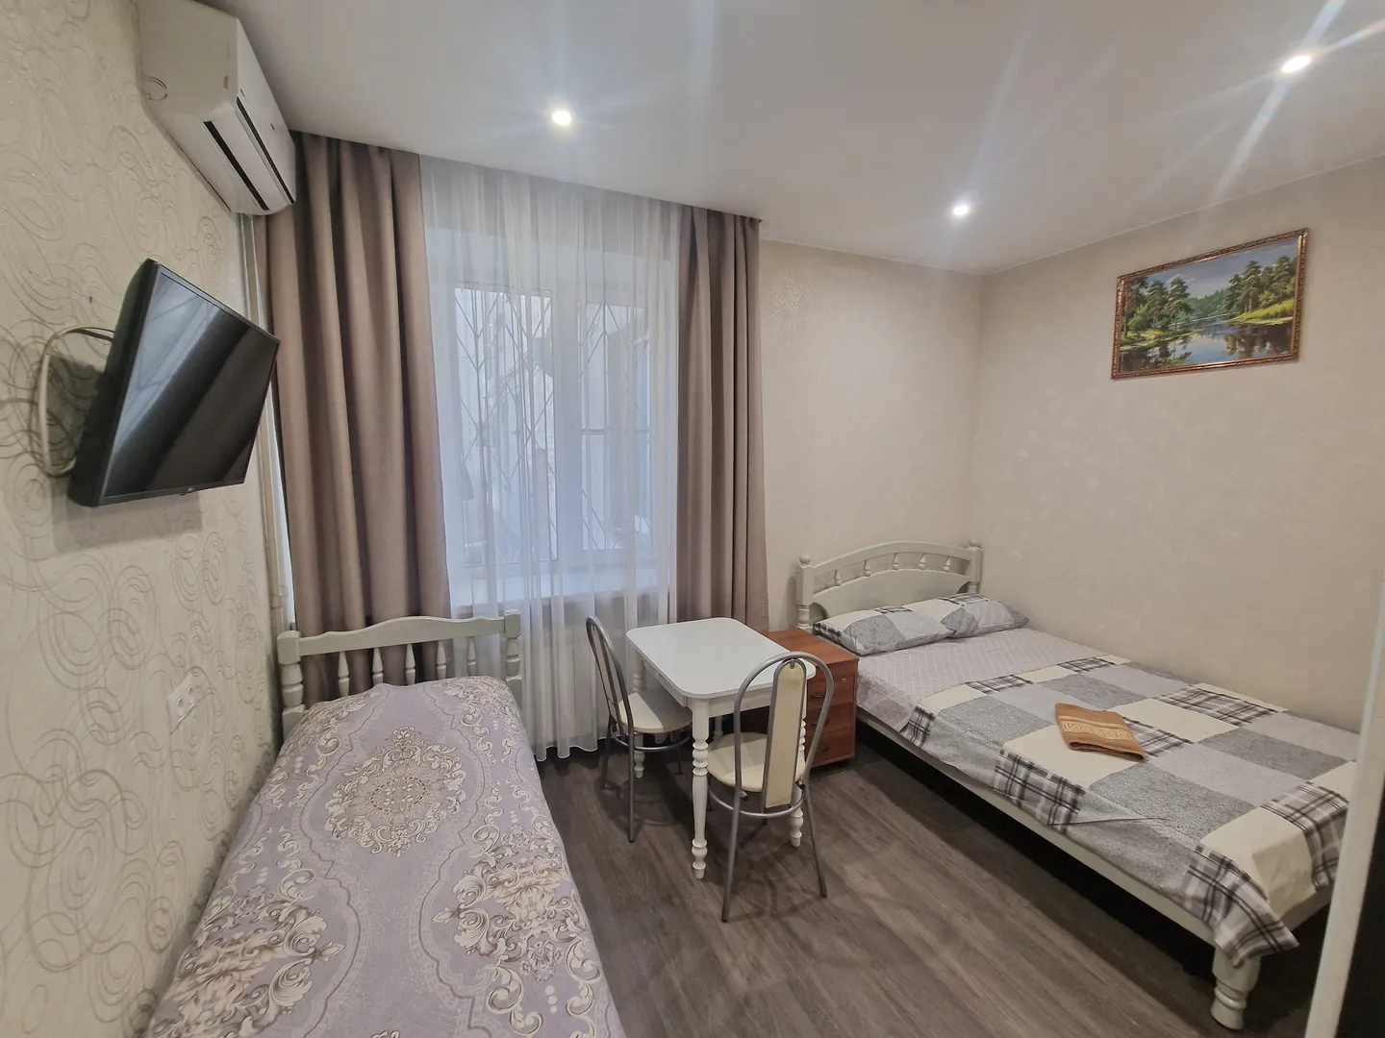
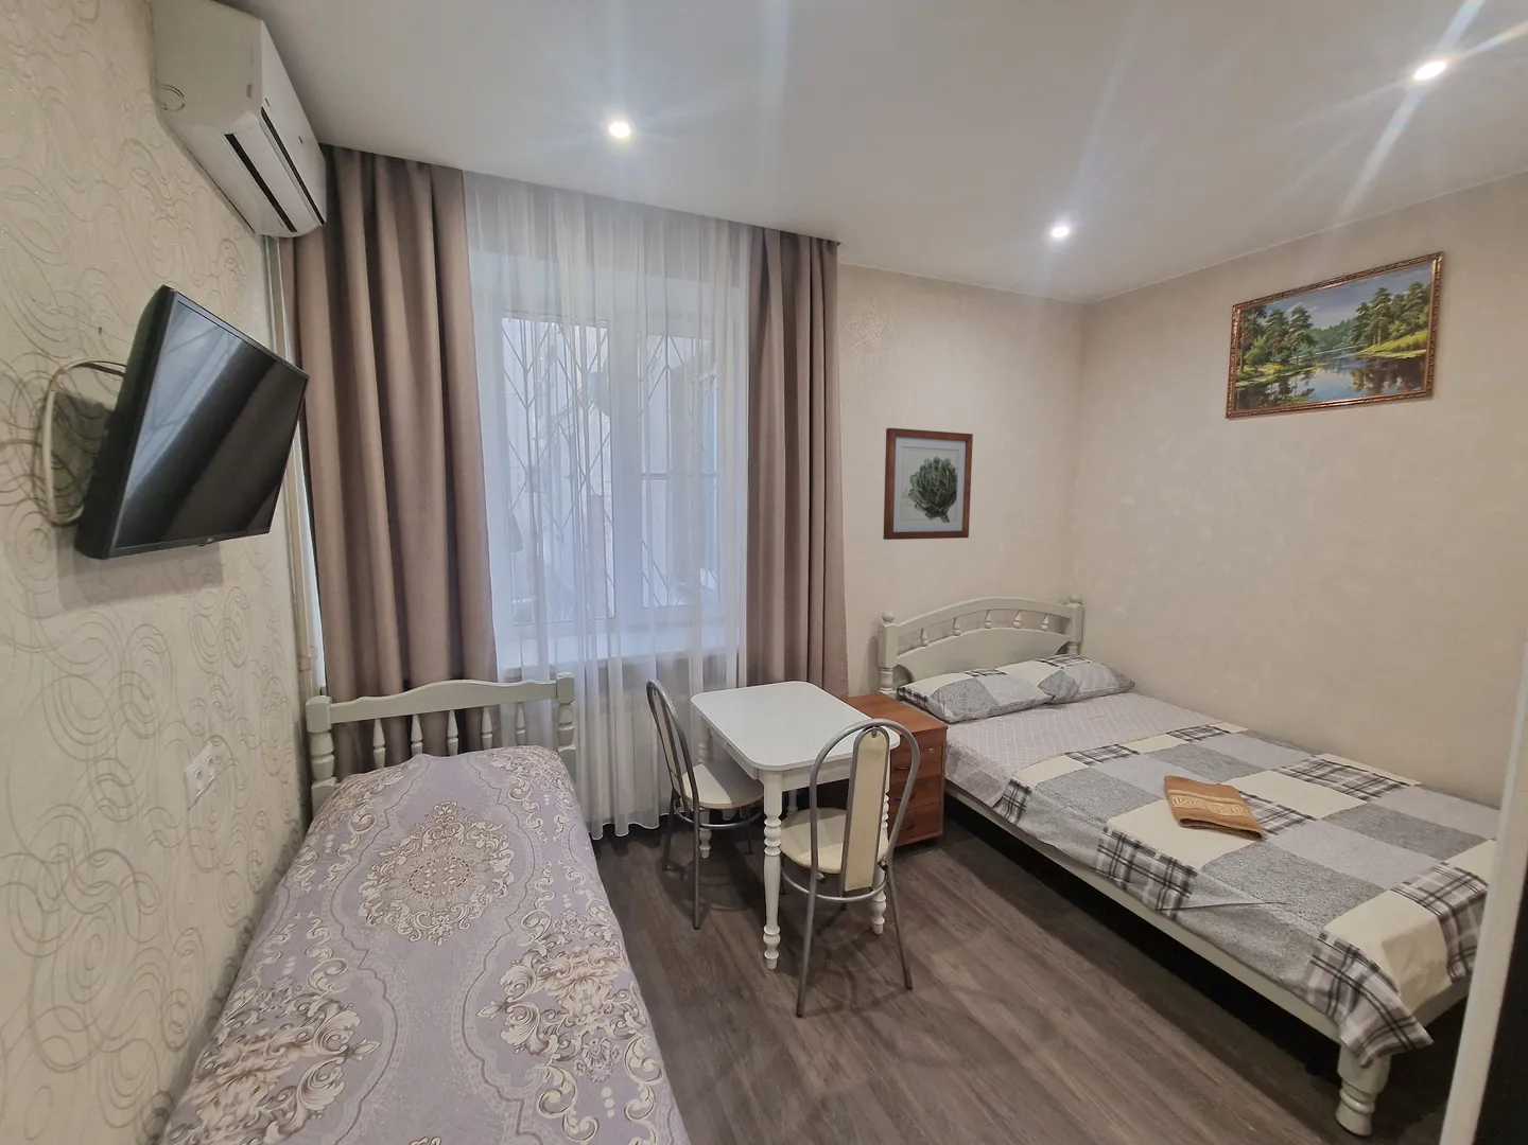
+ wall art (929, 485)
